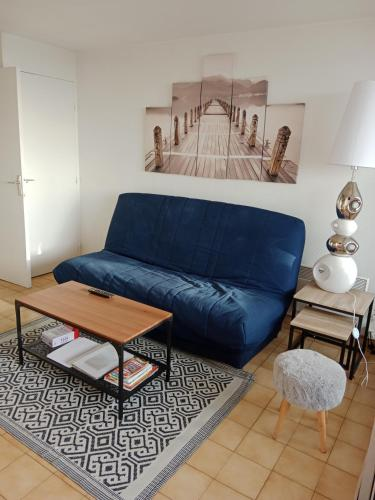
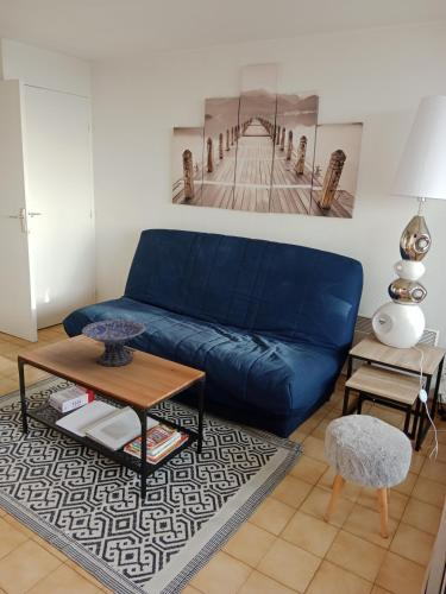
+ decorative bowl (114, 343)
